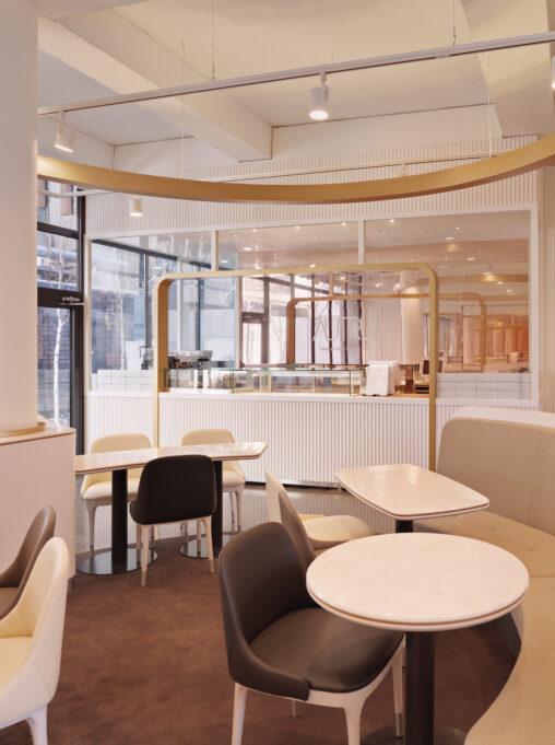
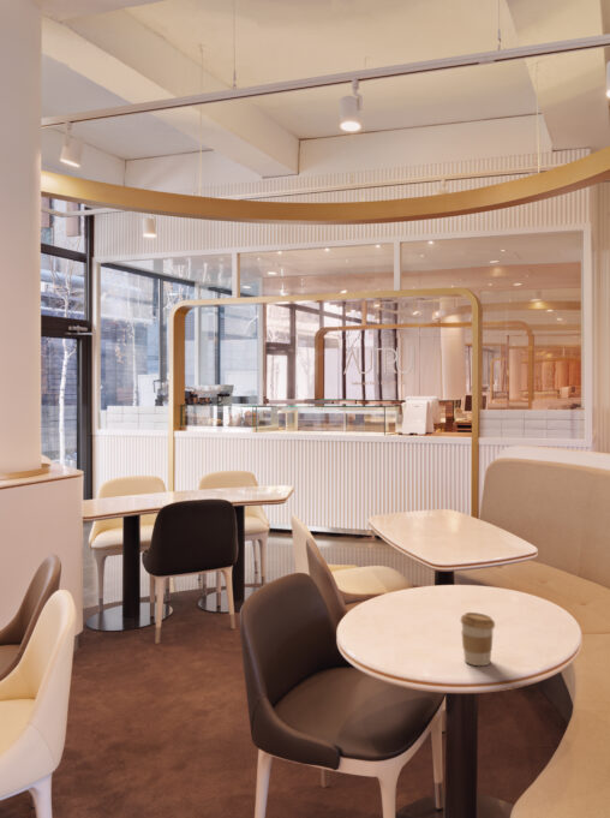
+ coffee cup (477, 637)
